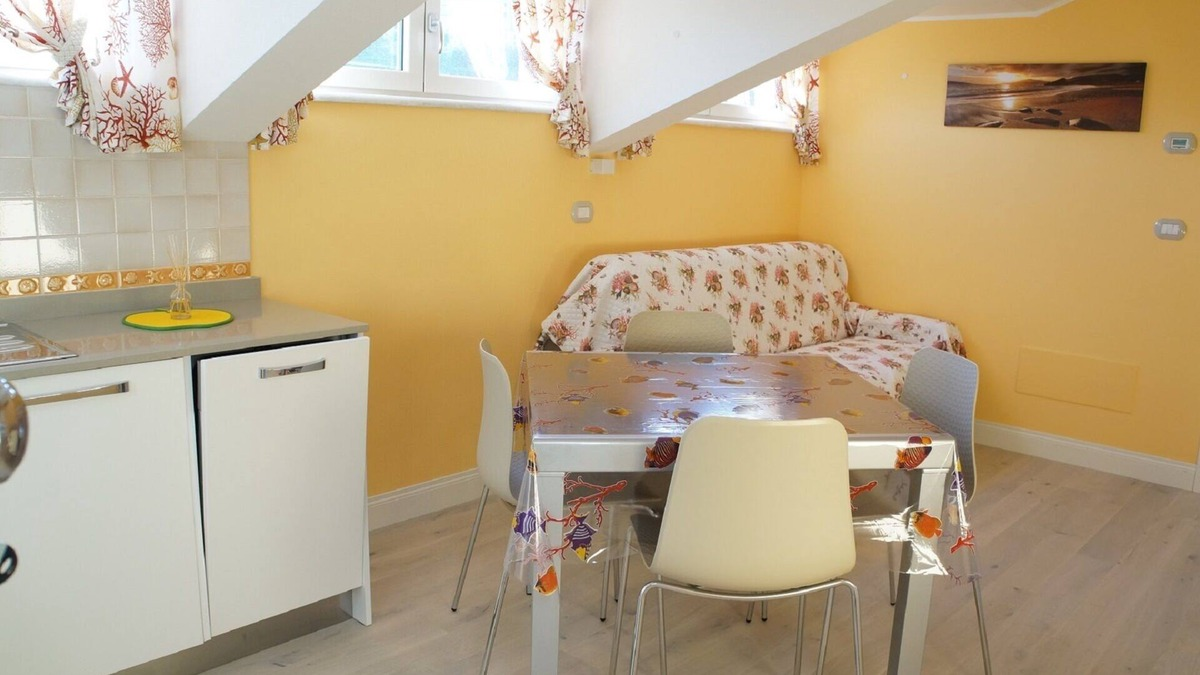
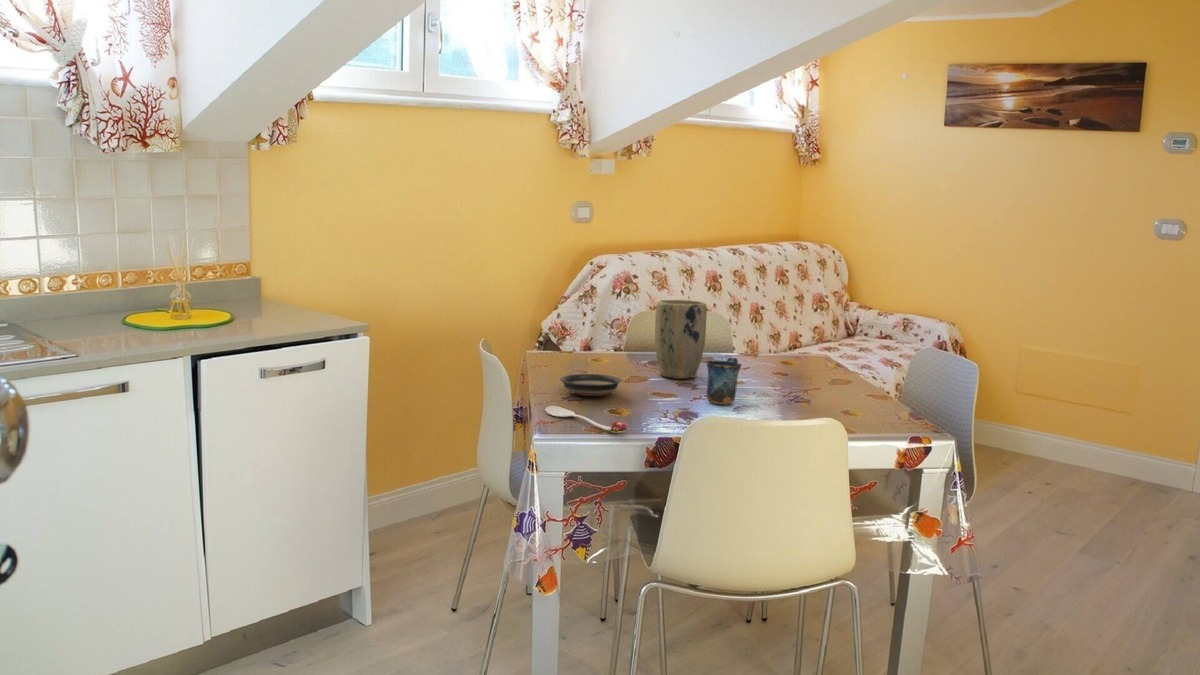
+ plant pot (680, 339)
+ saucer (590, 386)
+ mug (727, 381)
+ spoon (585, 417)
